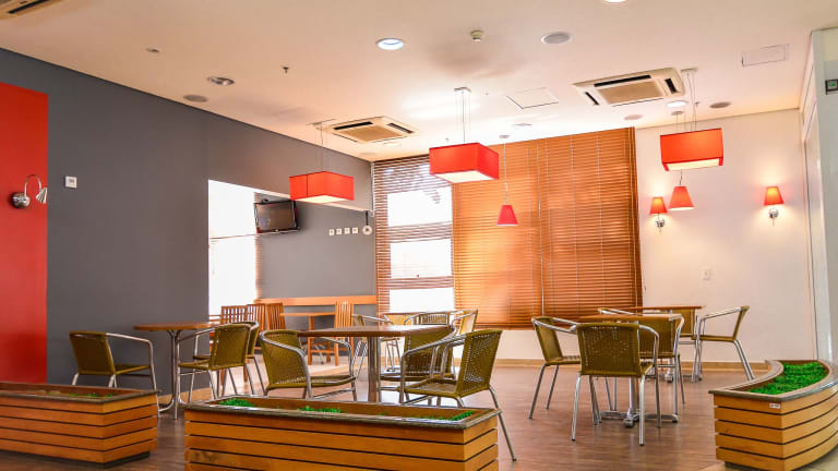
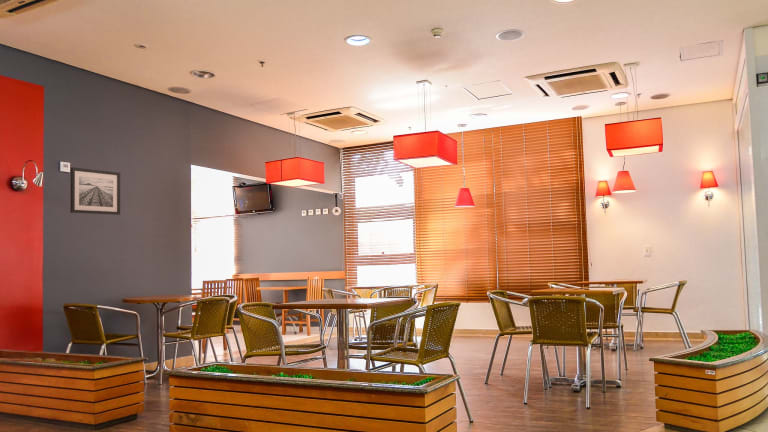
+ wall art (96, 191)
